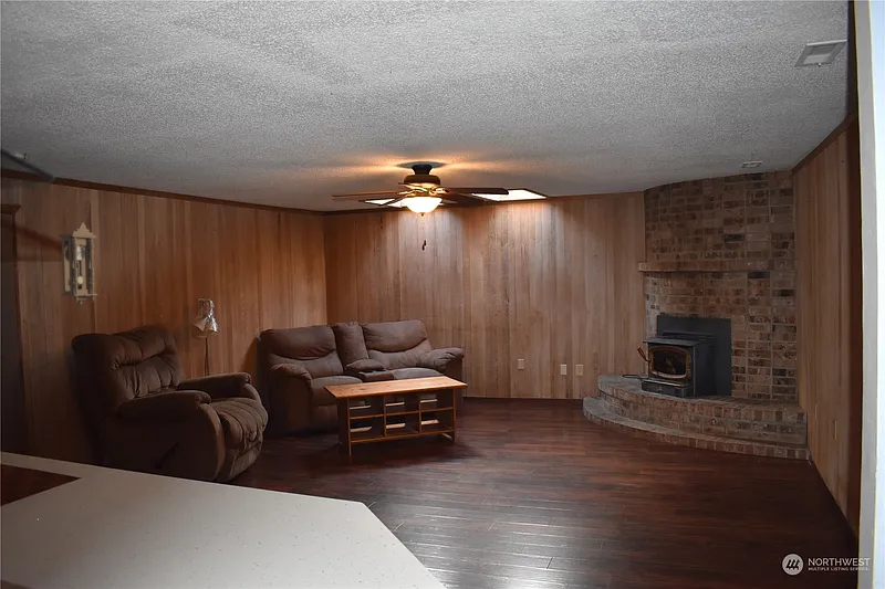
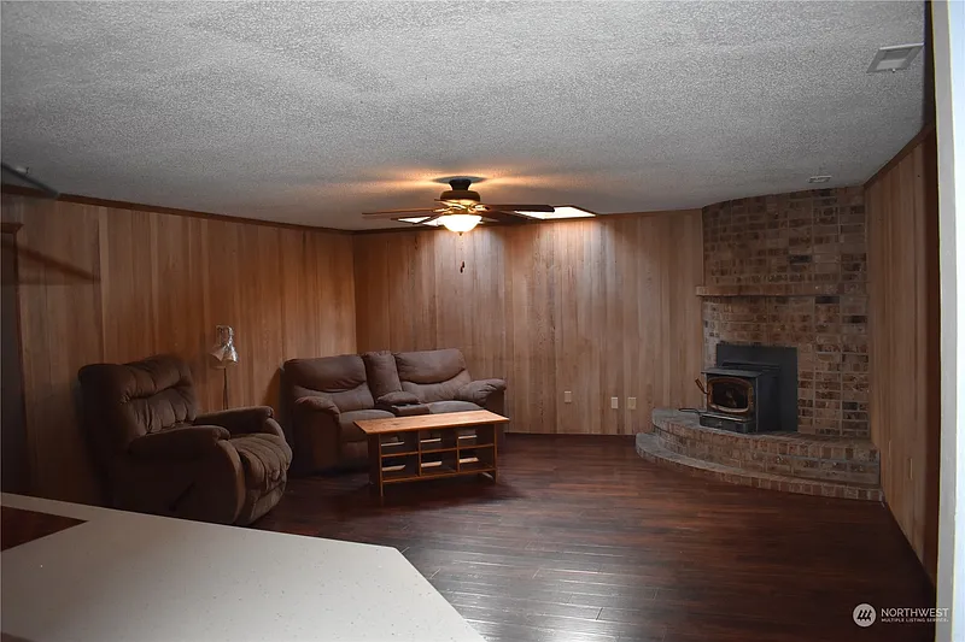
- pendulum clock (79, 263)
